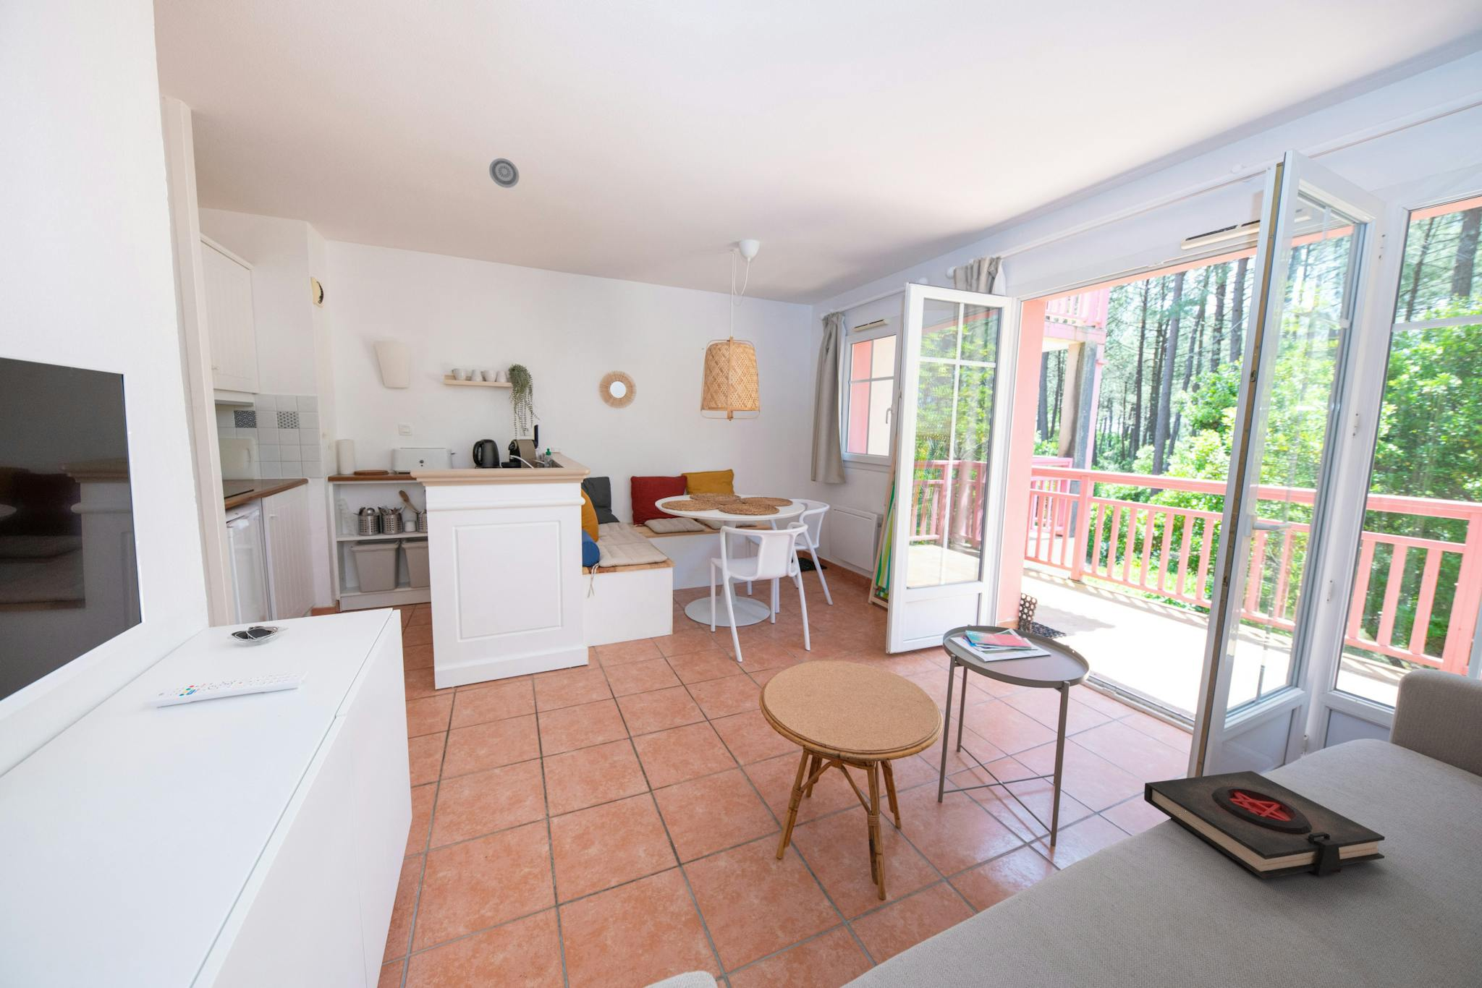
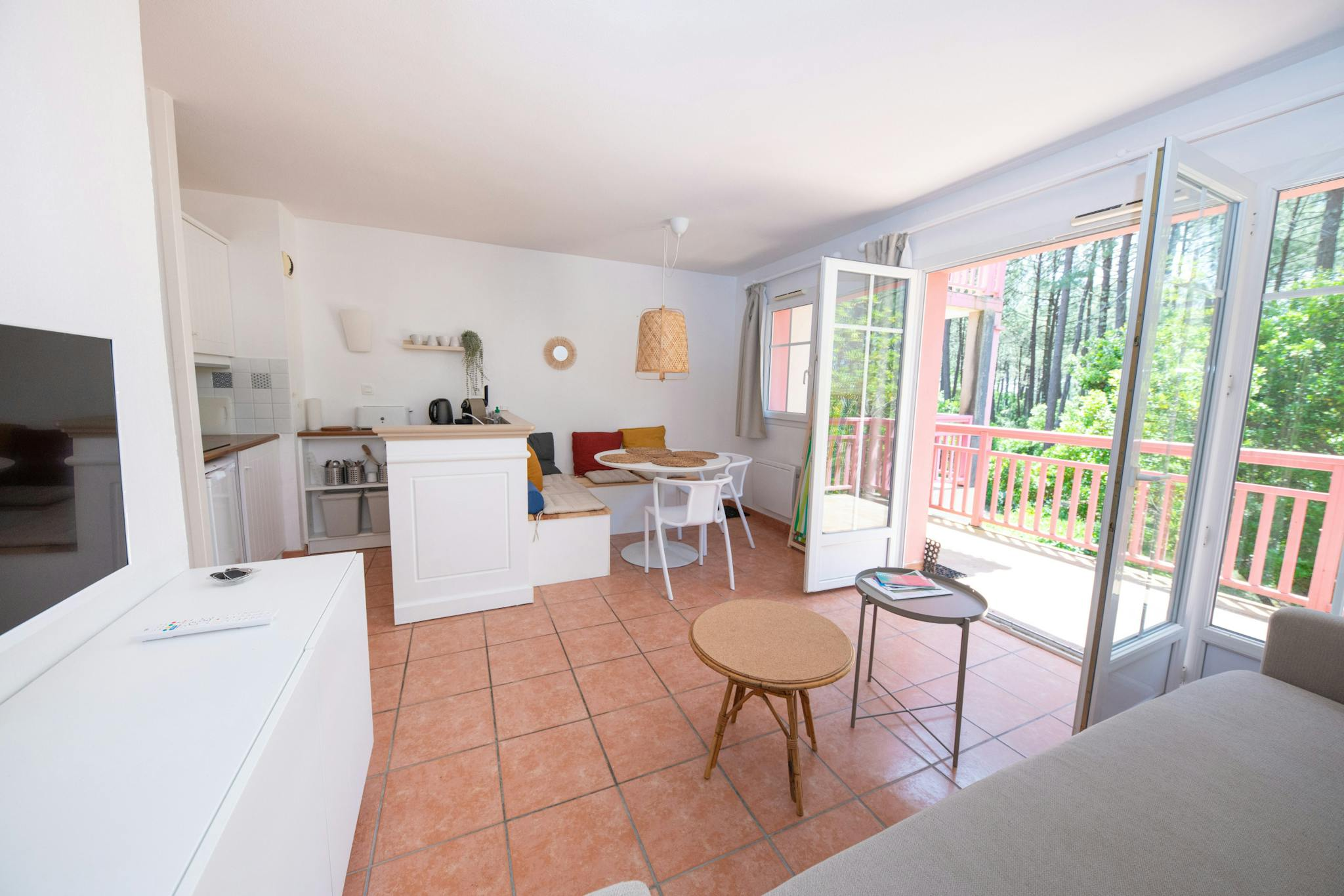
- book (1257, 815)
- smoke detector (504, 171)
